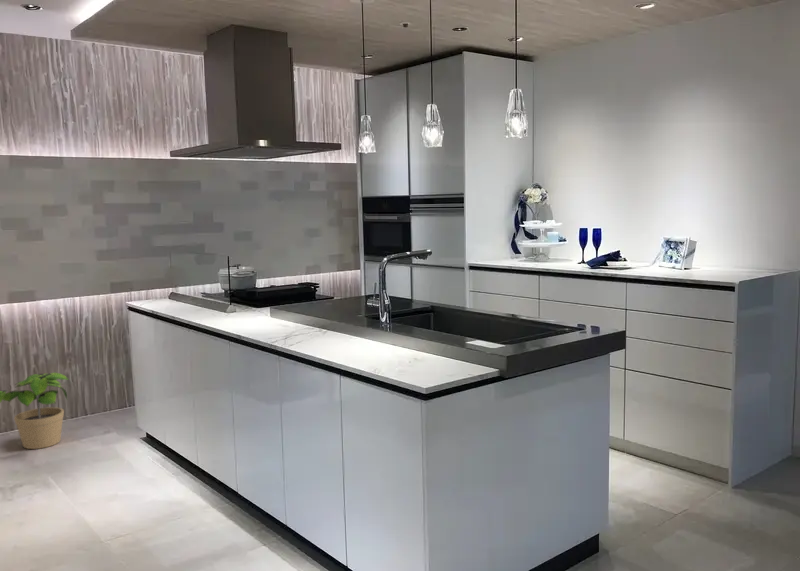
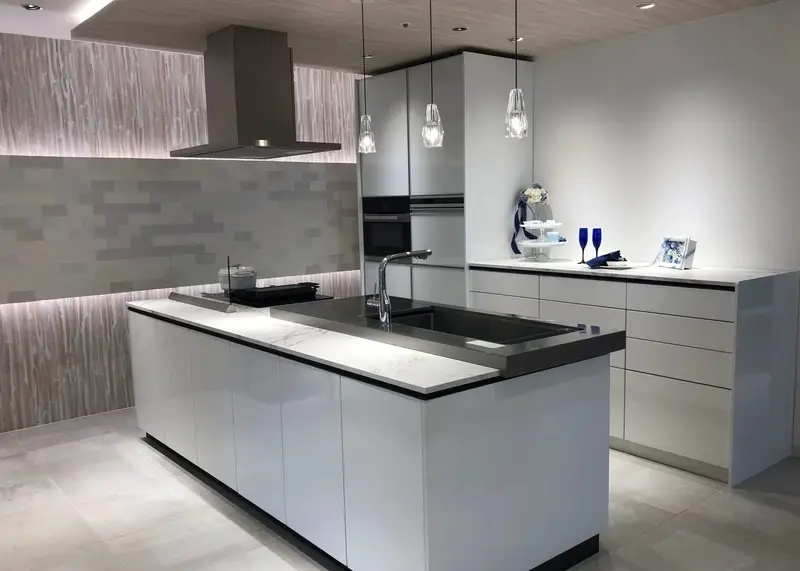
- potted plant (34, 410)
